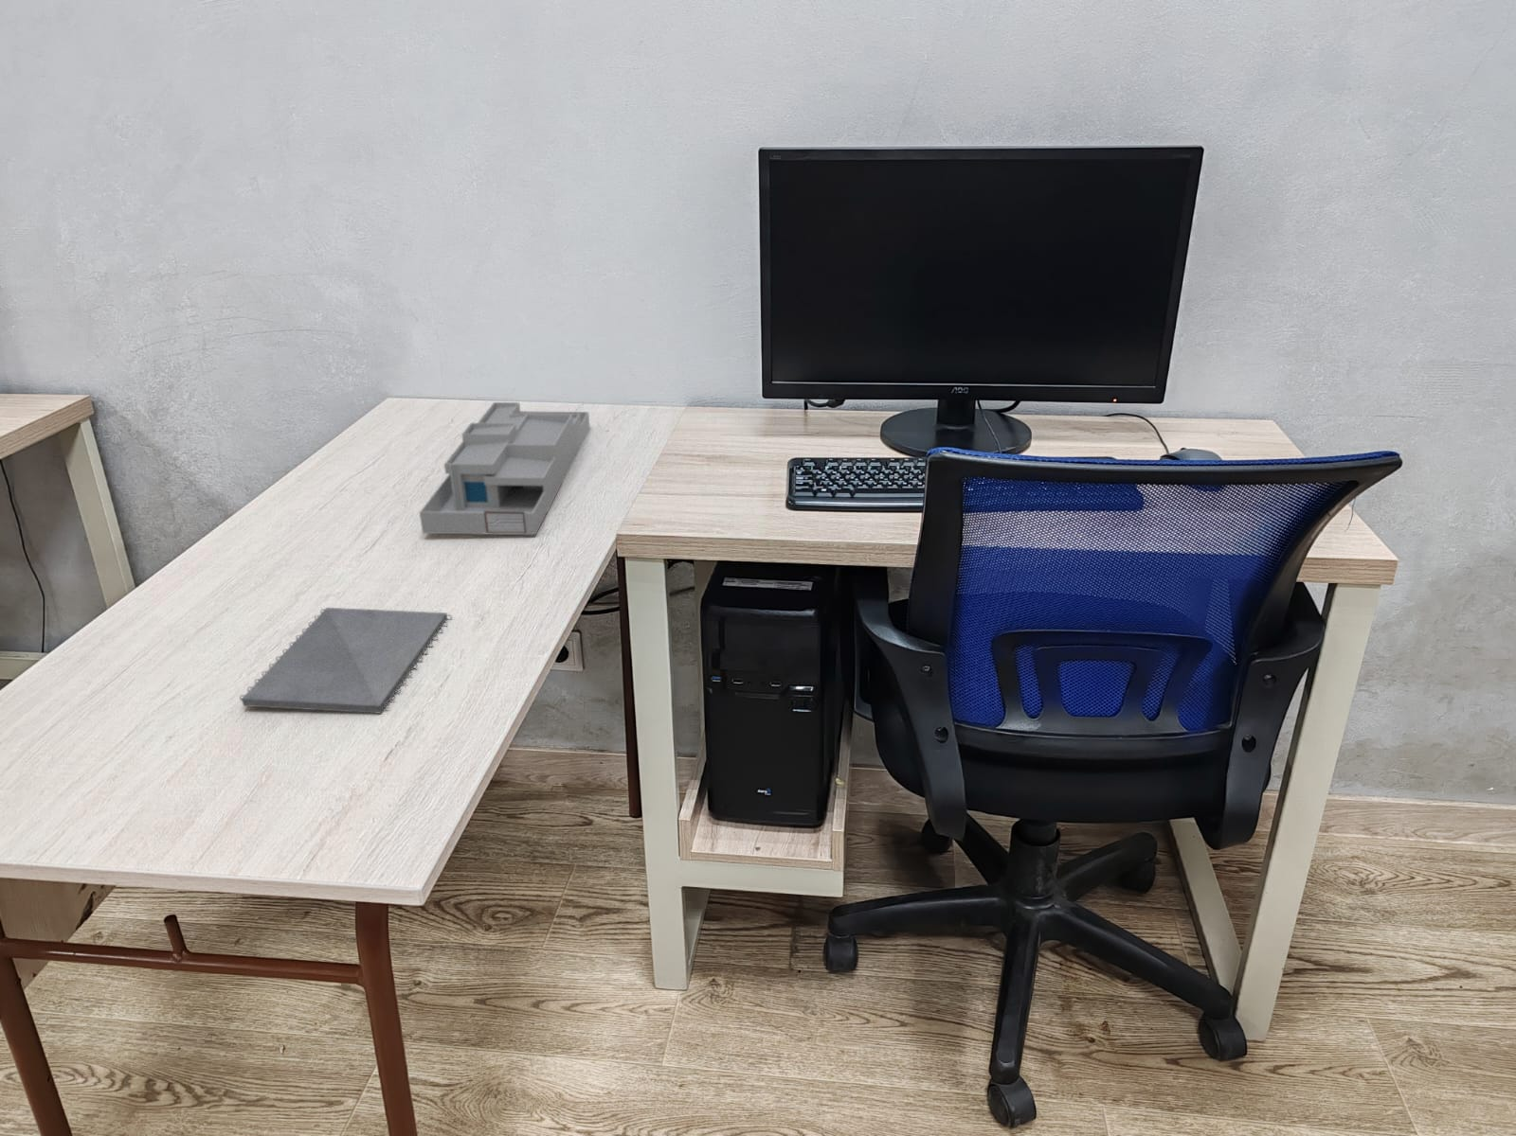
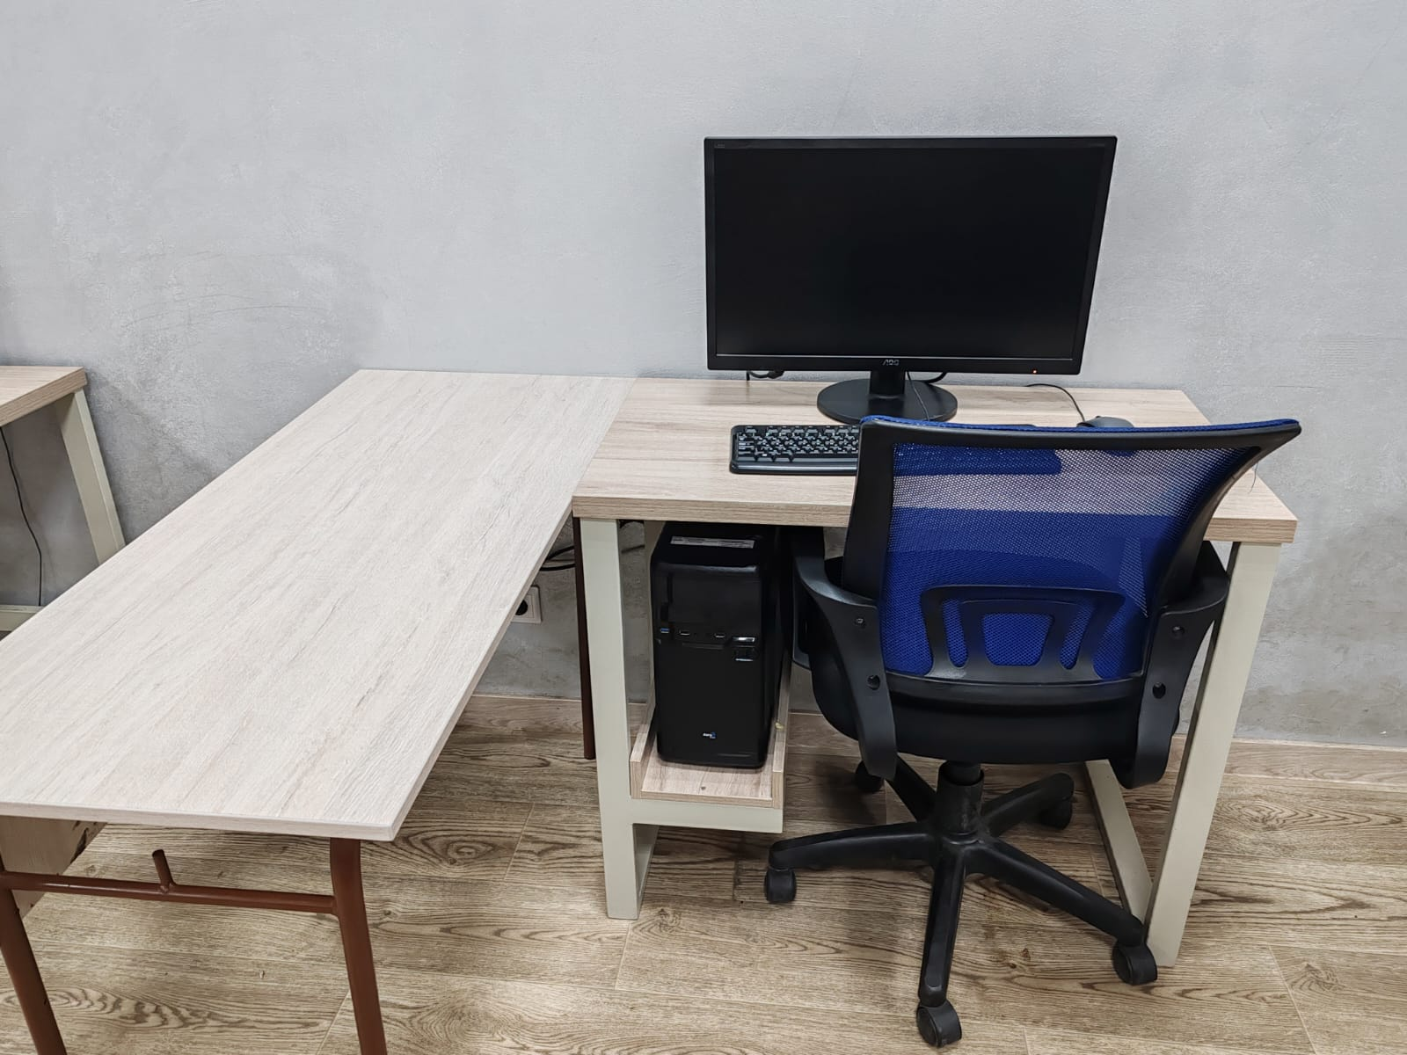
- notepad (351, 656)
- desk organizer (512, 451)
